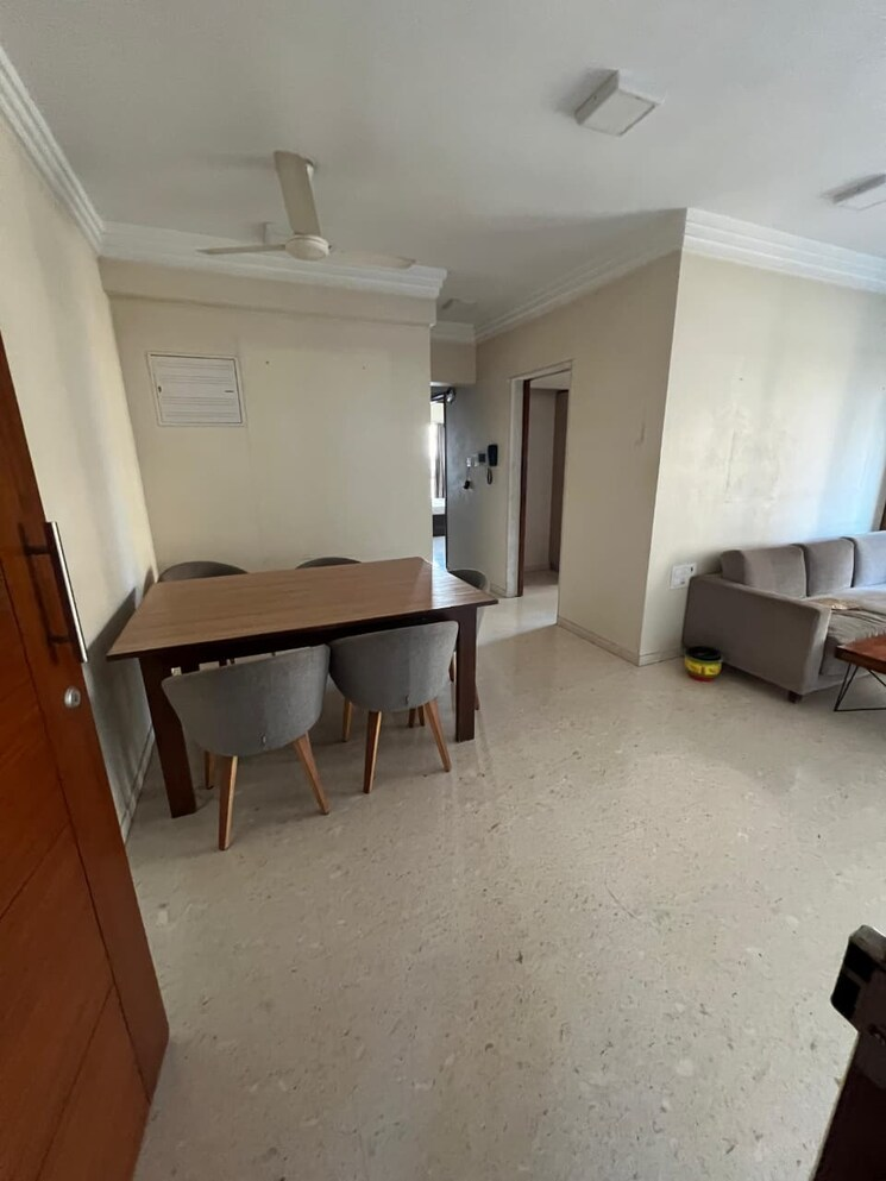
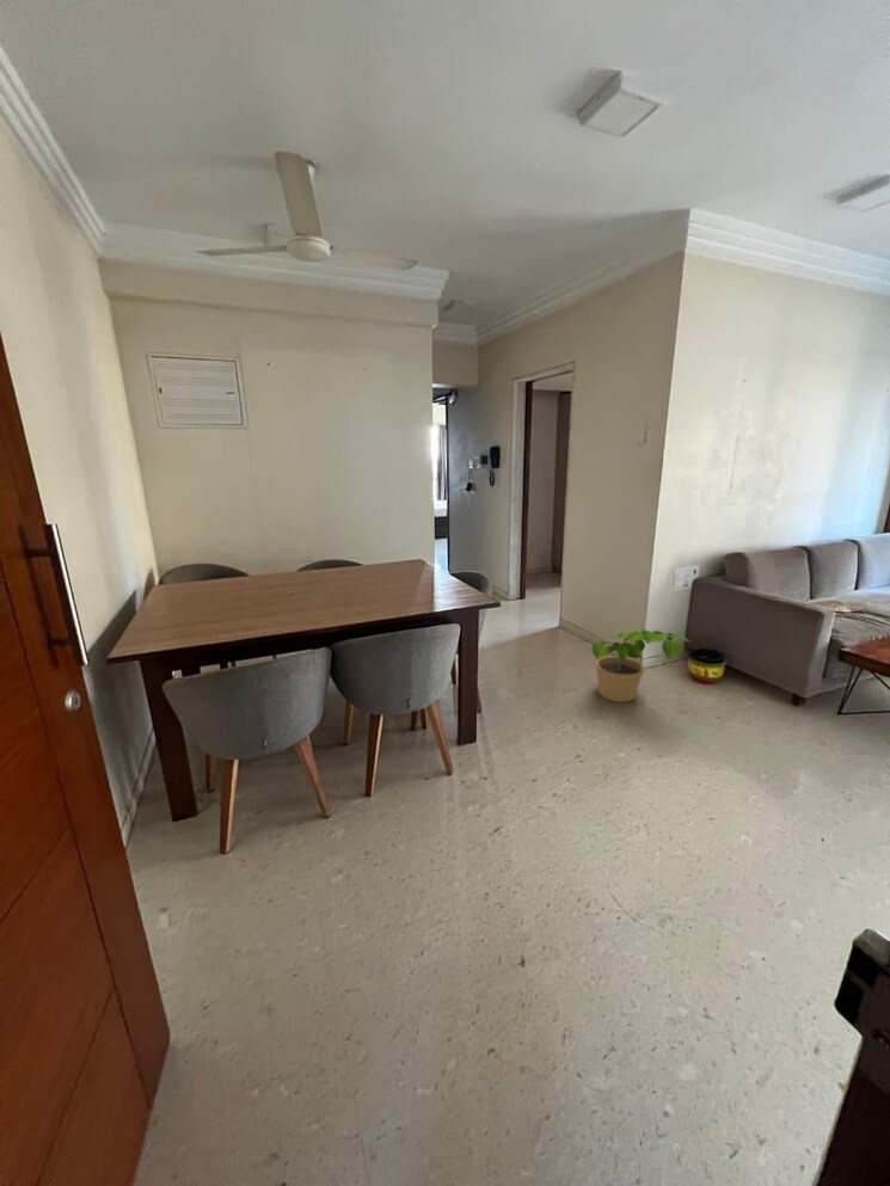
+ potted plant (631, 666)
